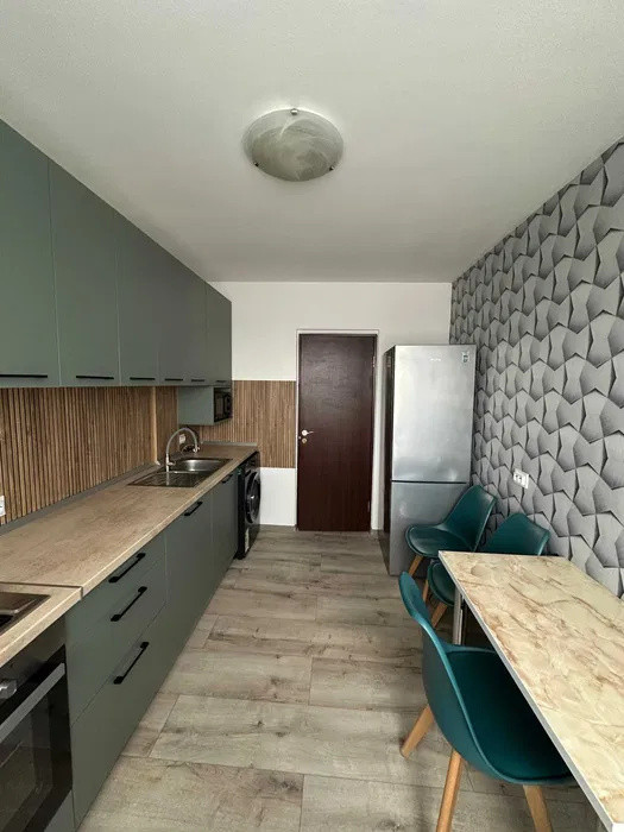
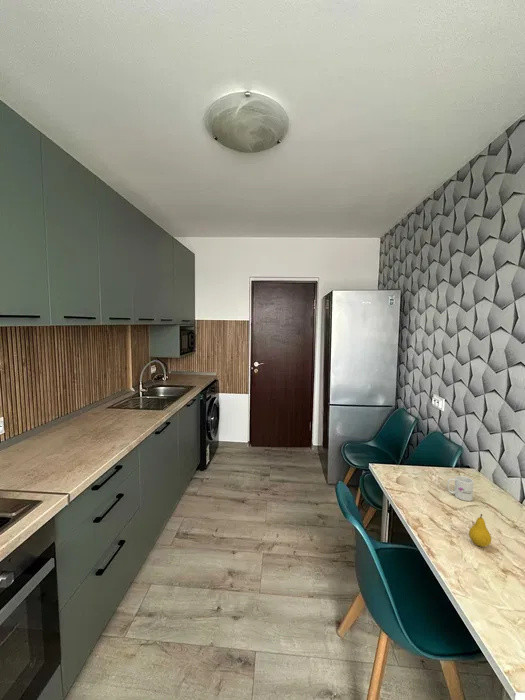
+ fruit (480, 527)
+ mug (459, 487)
